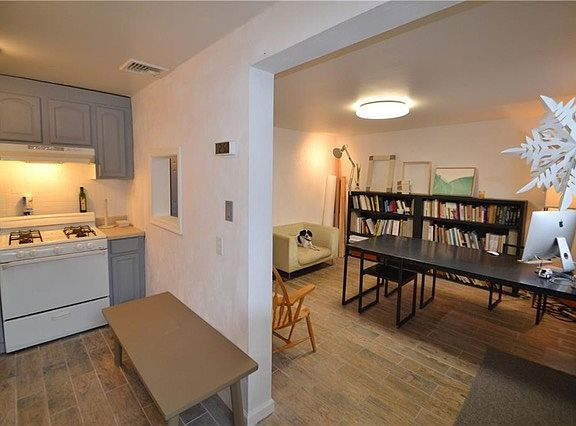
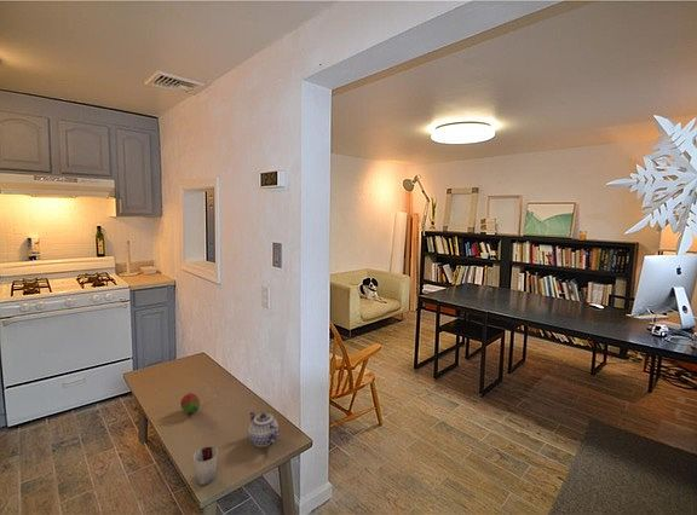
+ cup (203, 463)
+ teapot (263, 427)
+ fruit (190, 403)
